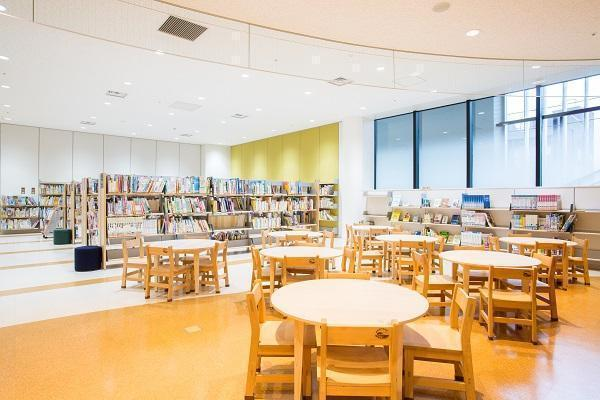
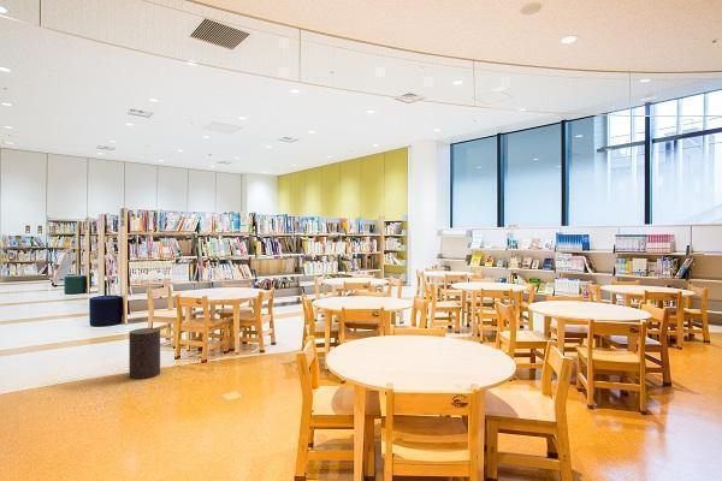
+ stool (144, 352)
